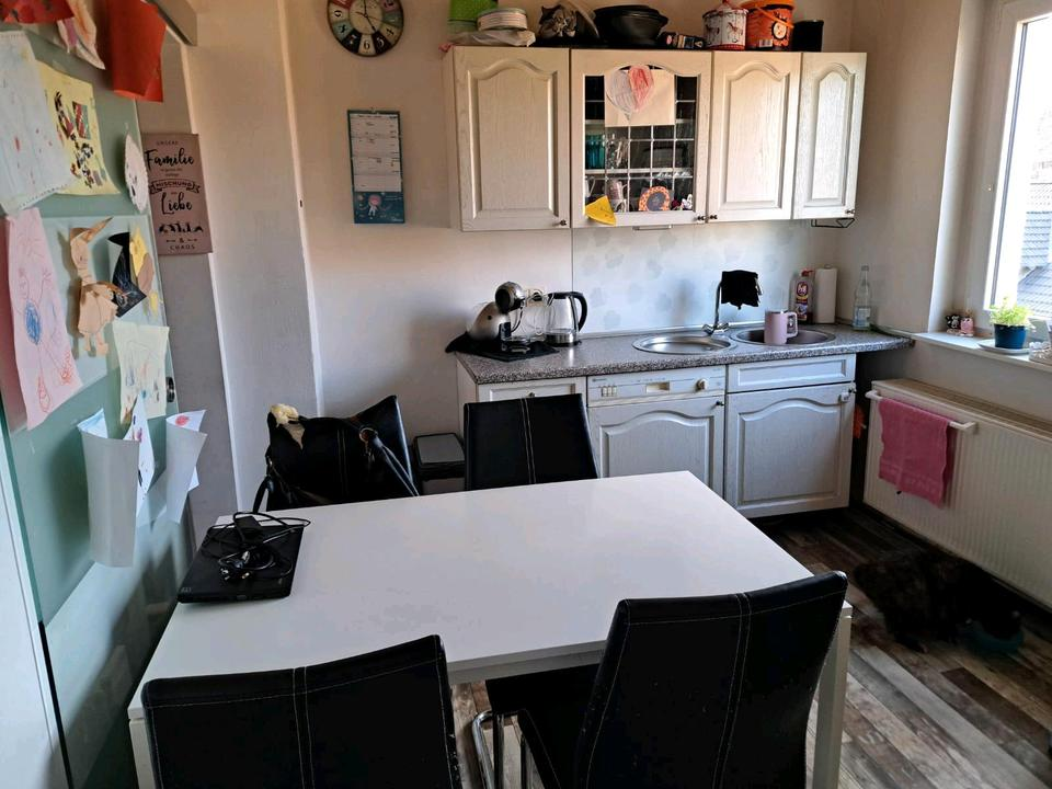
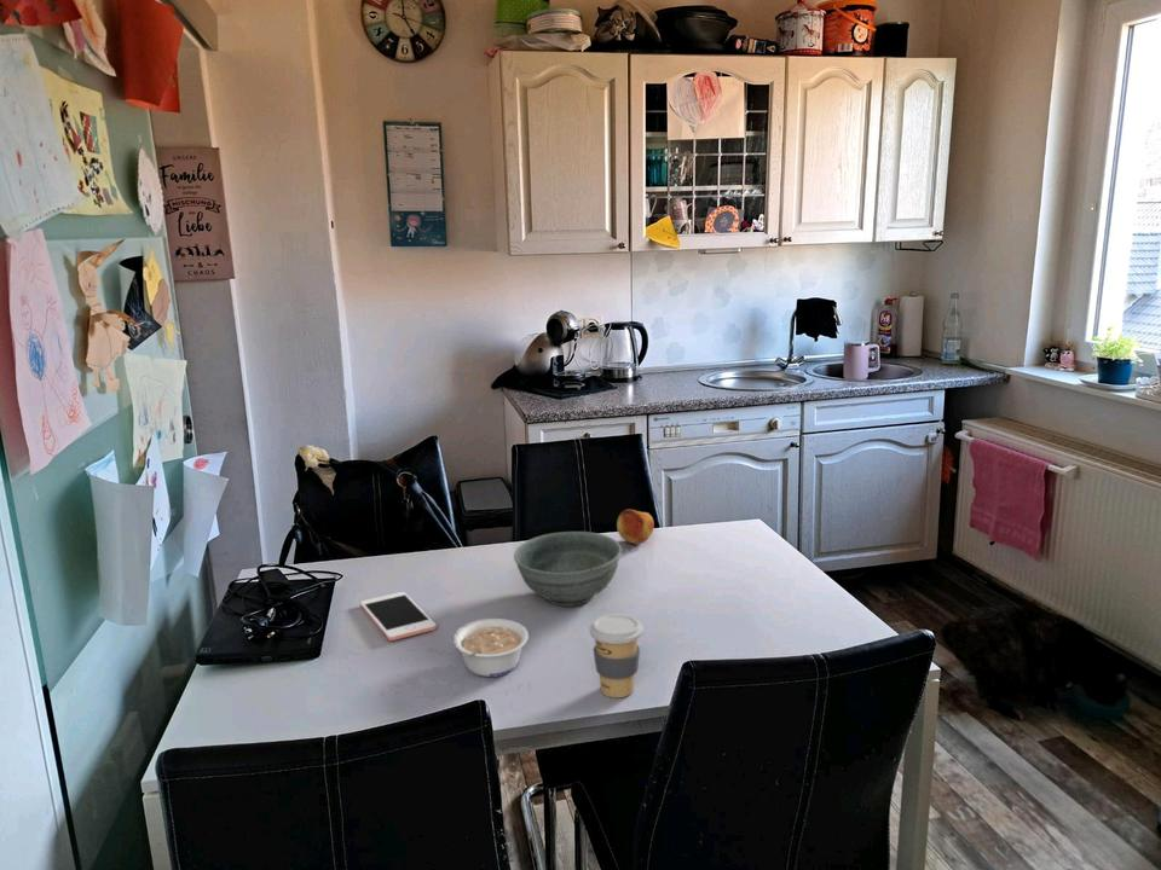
+ coffee cup (617, 656)
+ bowl (567, 573)
+ fruit (635, 526)
+ legume (491, 648)
+ cell phone (397, 614)
